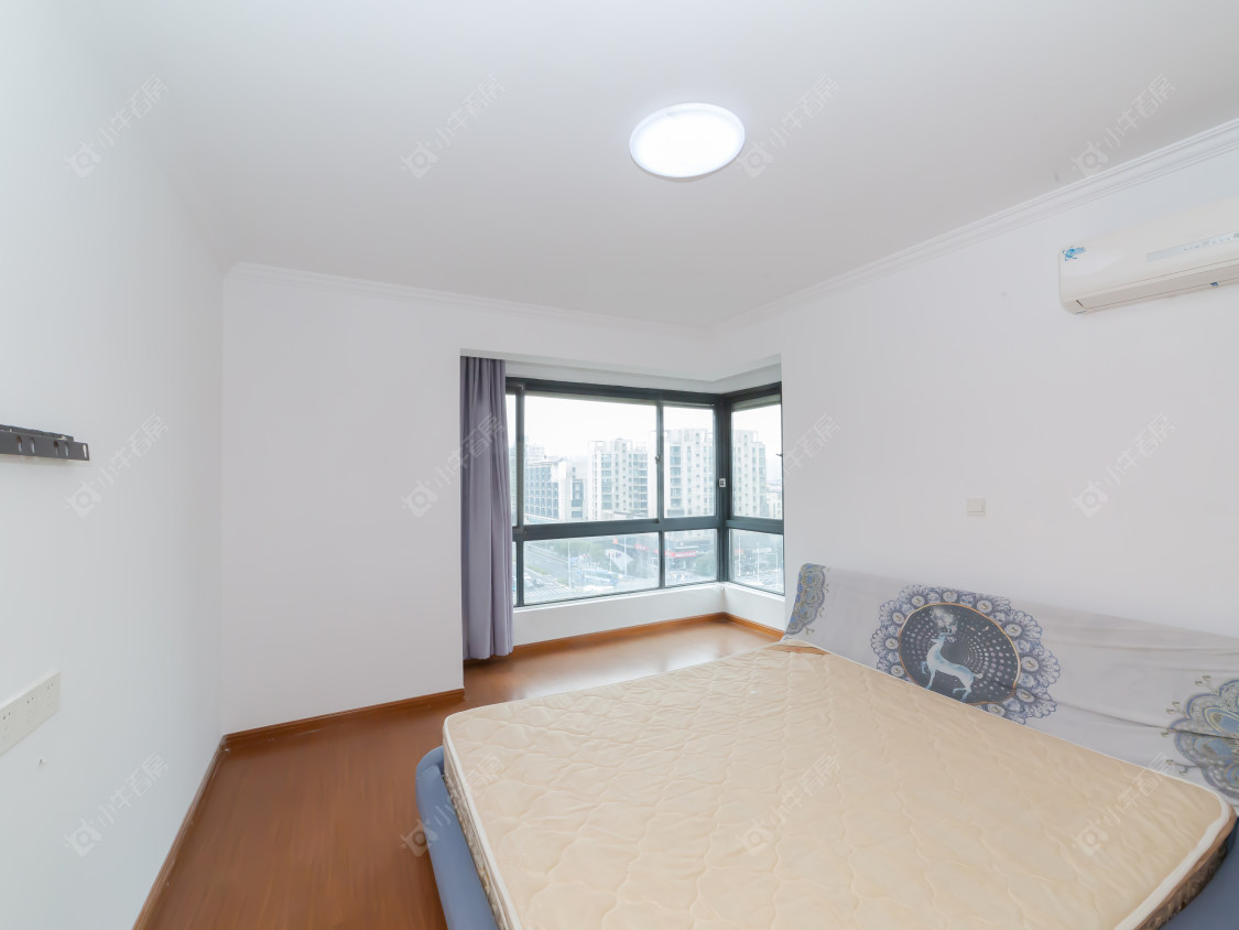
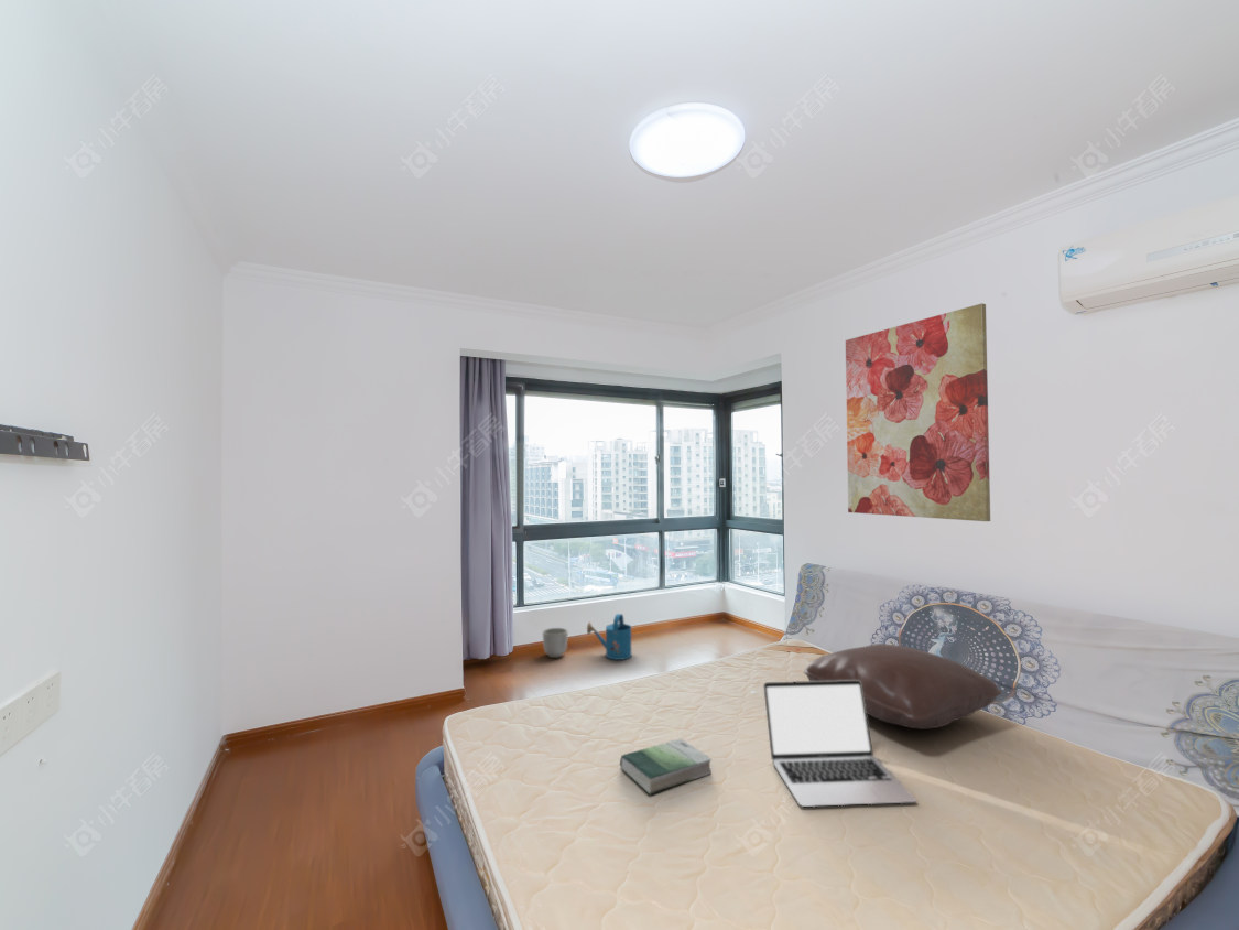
+ planter (555, 644)
+ pillow (896, 682)
+ watering can (609, 634)
+ book (665, 761)
+ wall art (909, 420)
+ laptop (834, 737)
